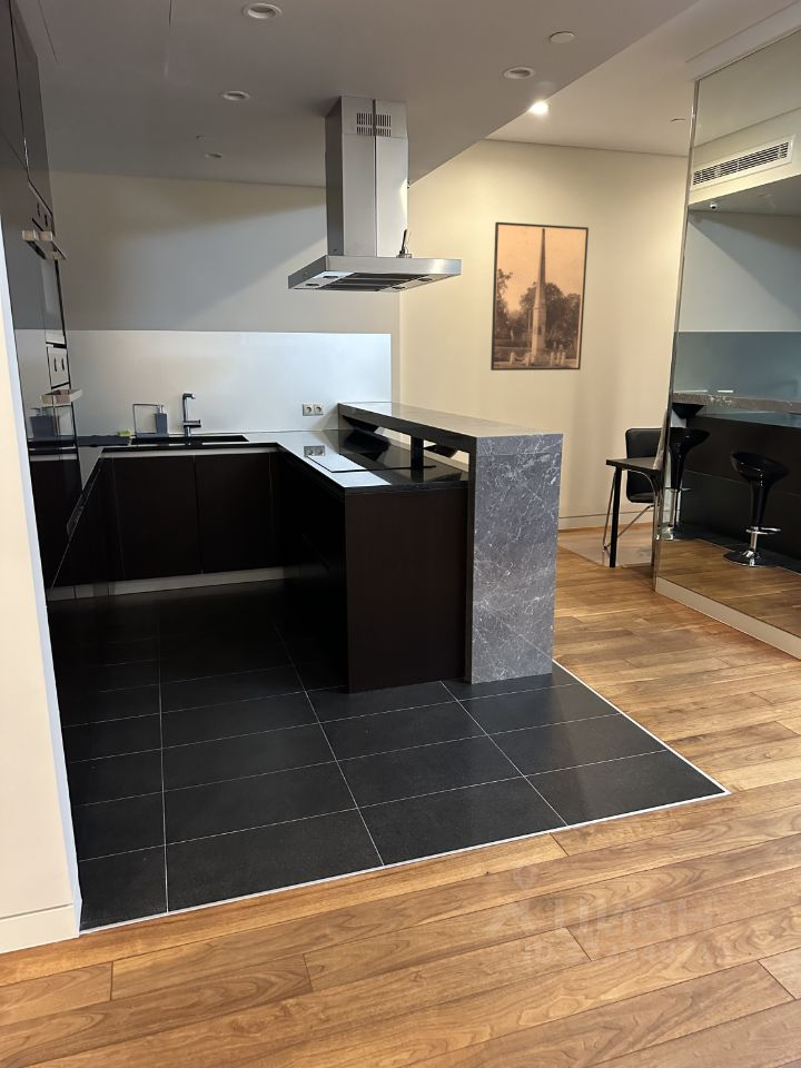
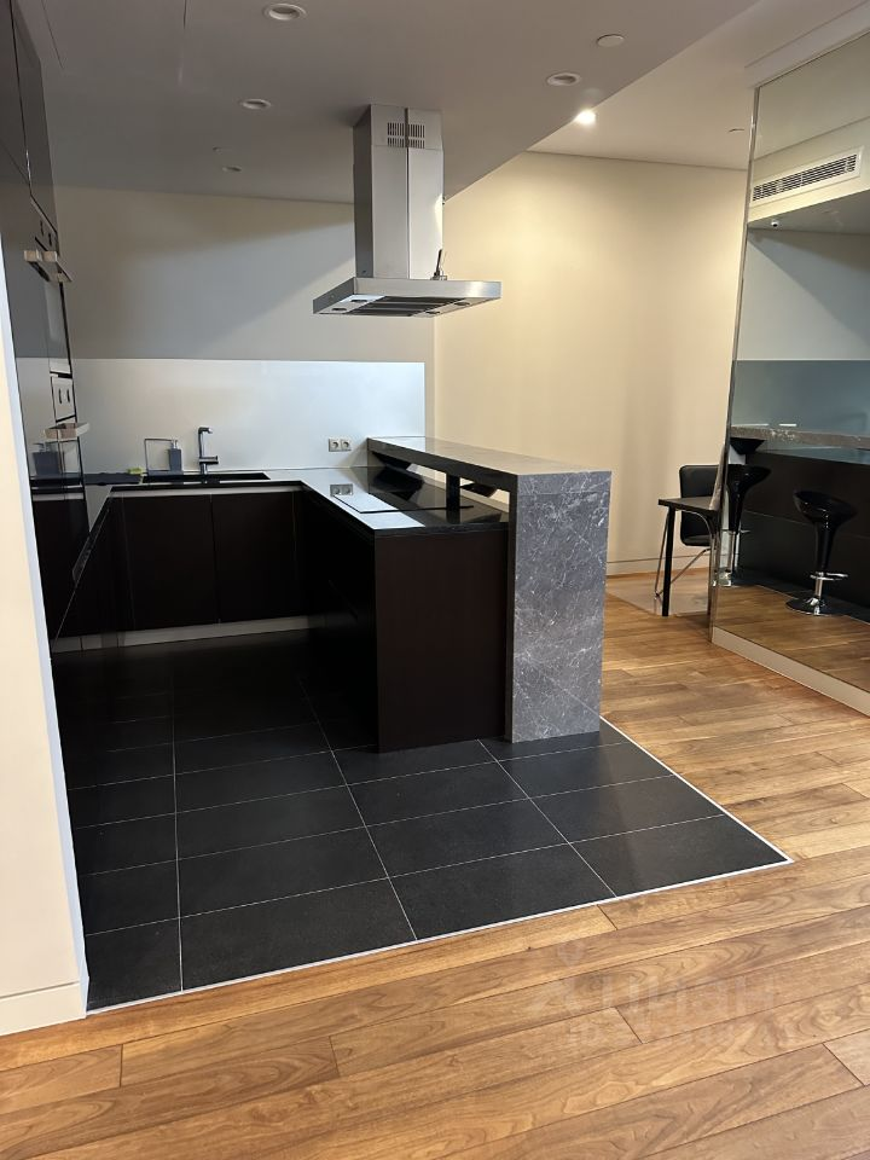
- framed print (538, 298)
